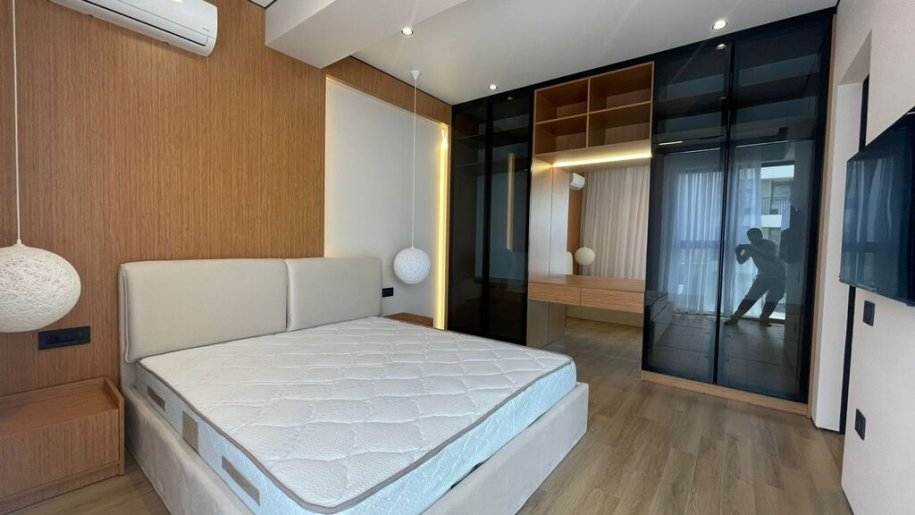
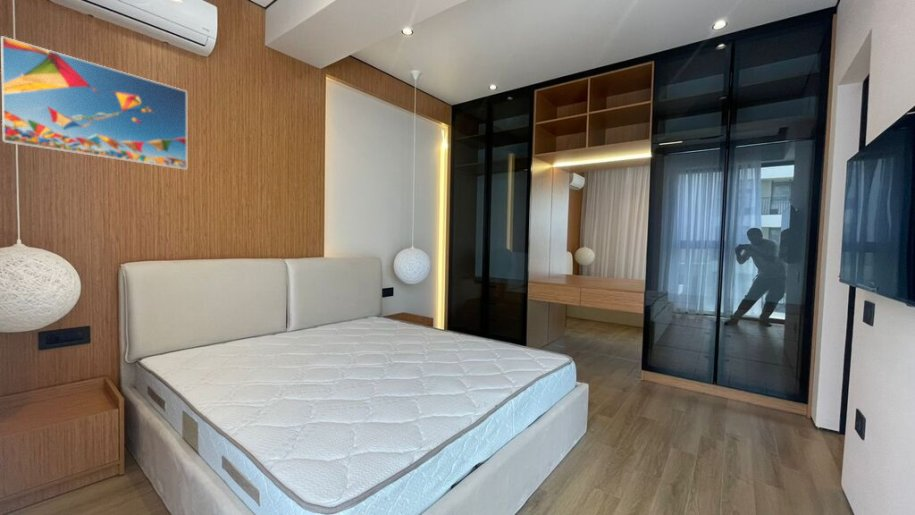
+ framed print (107, 113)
